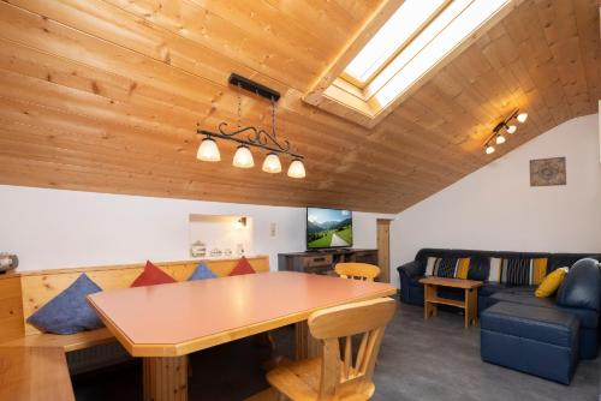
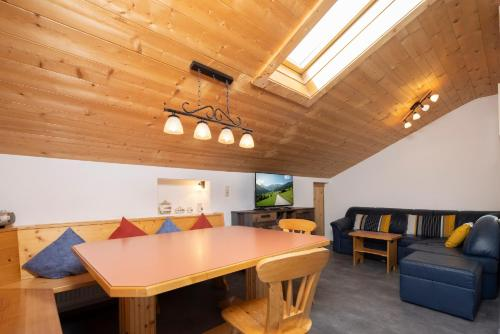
- wall art (547, 172)
